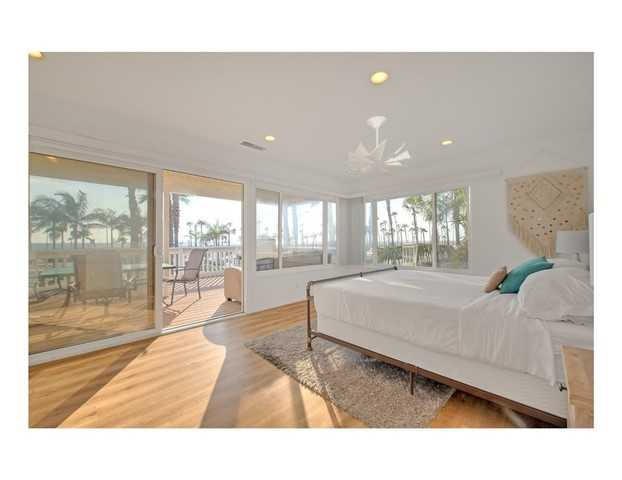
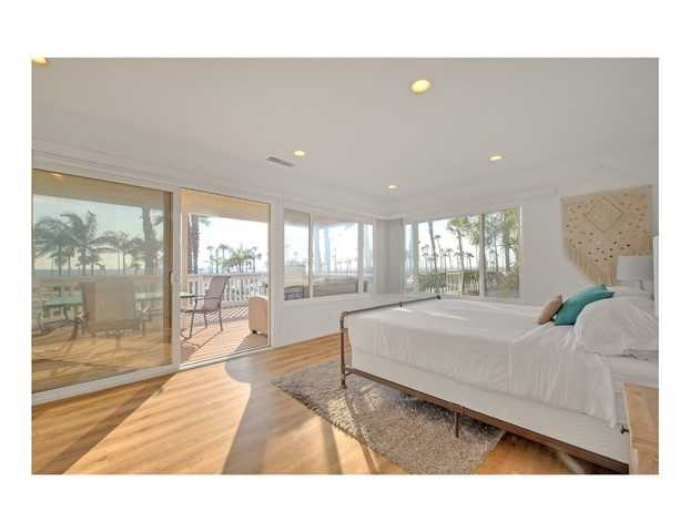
- ceiling fan (377, 140)
